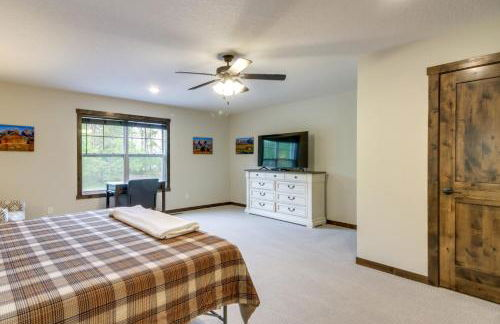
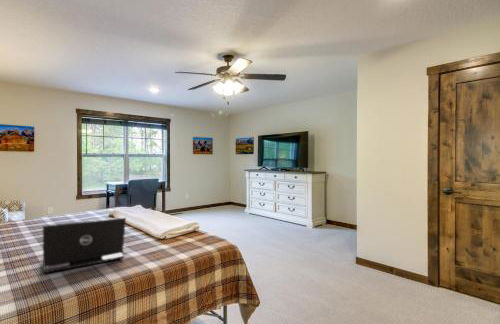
+ laptop (84, 238)
